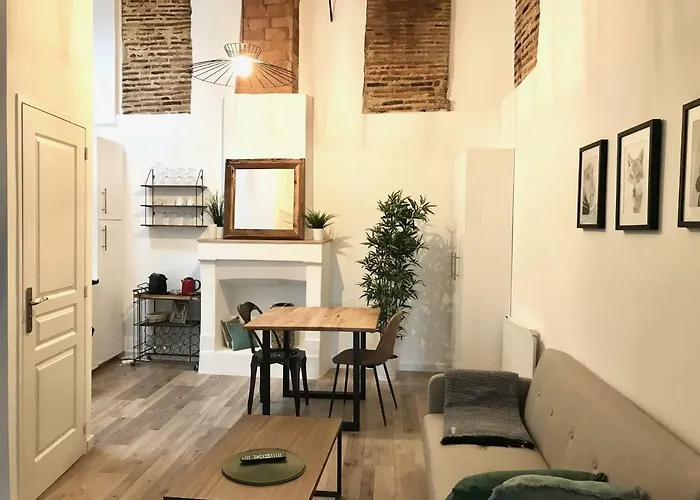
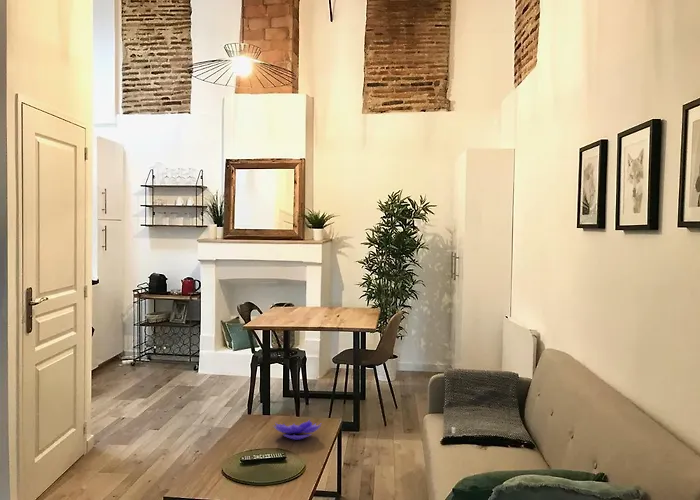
+ decorative bowl (297, 425)
